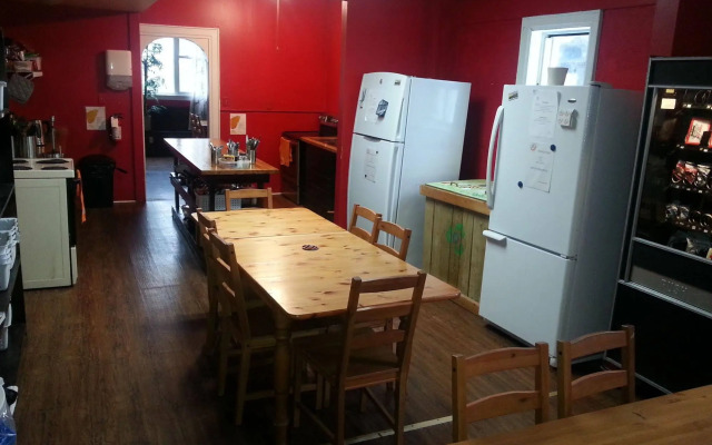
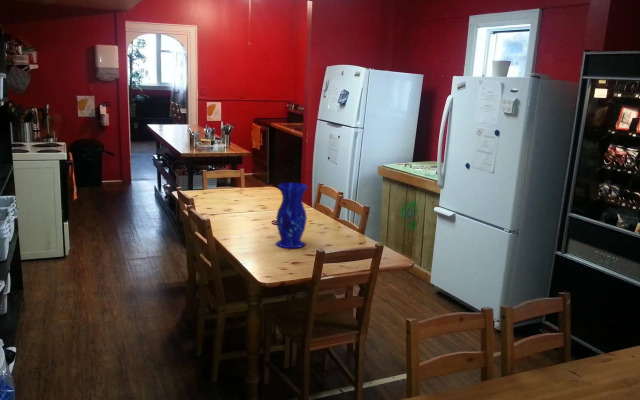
+ vase (291, 214)
